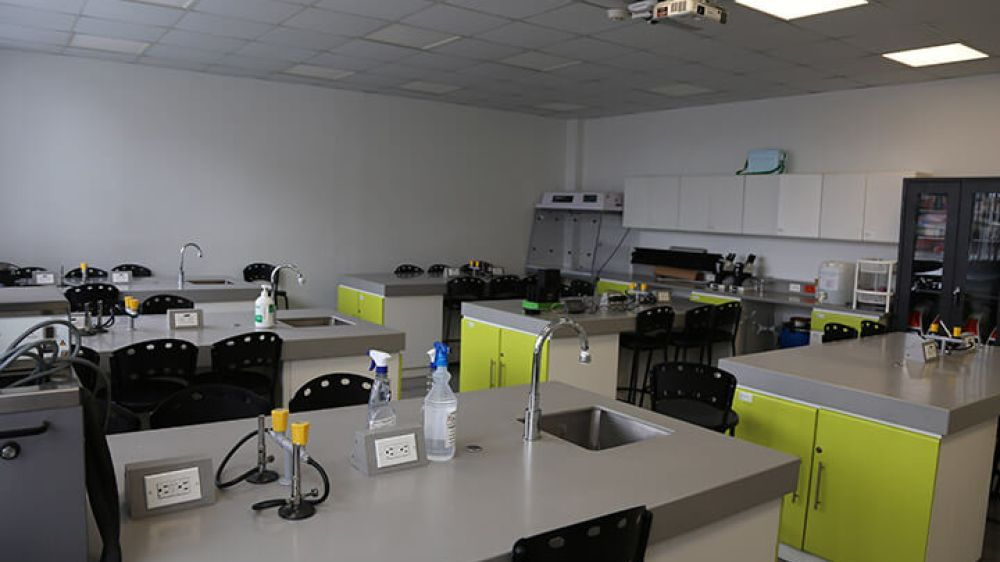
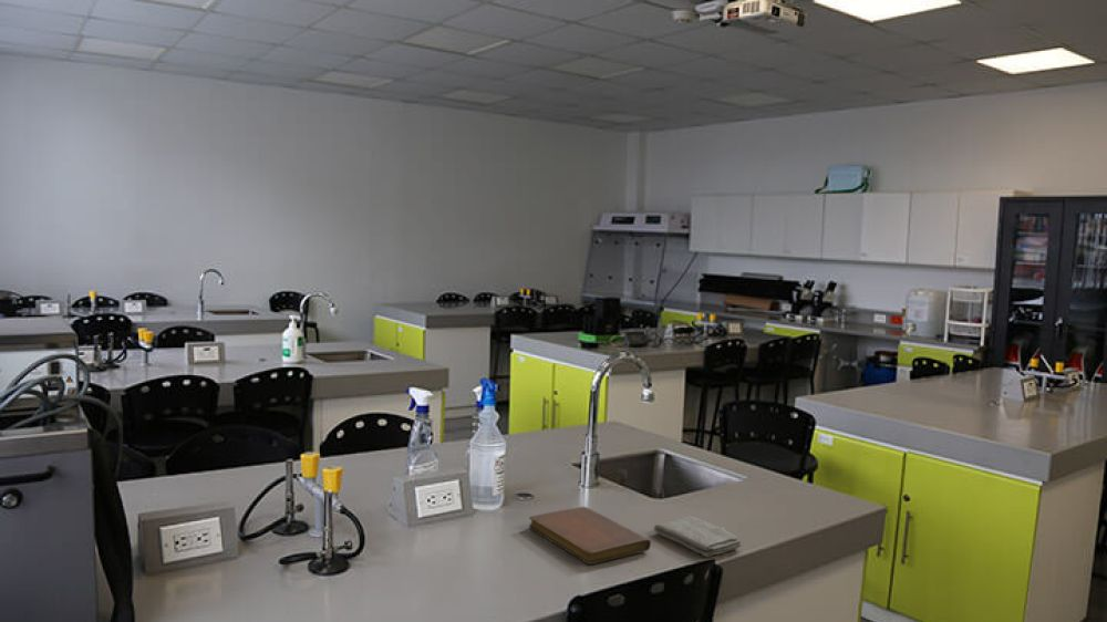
+ washcloth (696, 533)
+ notebook (587, 532)
